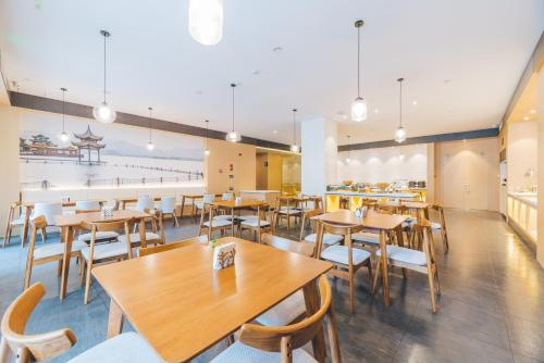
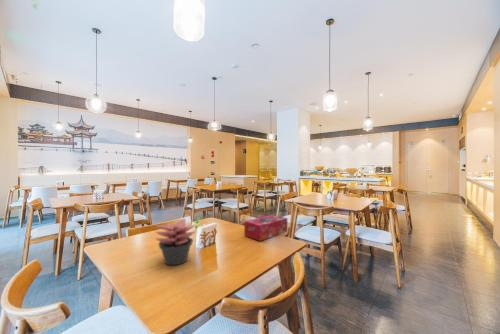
+ tissue box (266, 226)
+ succulent plant (176, 241)
